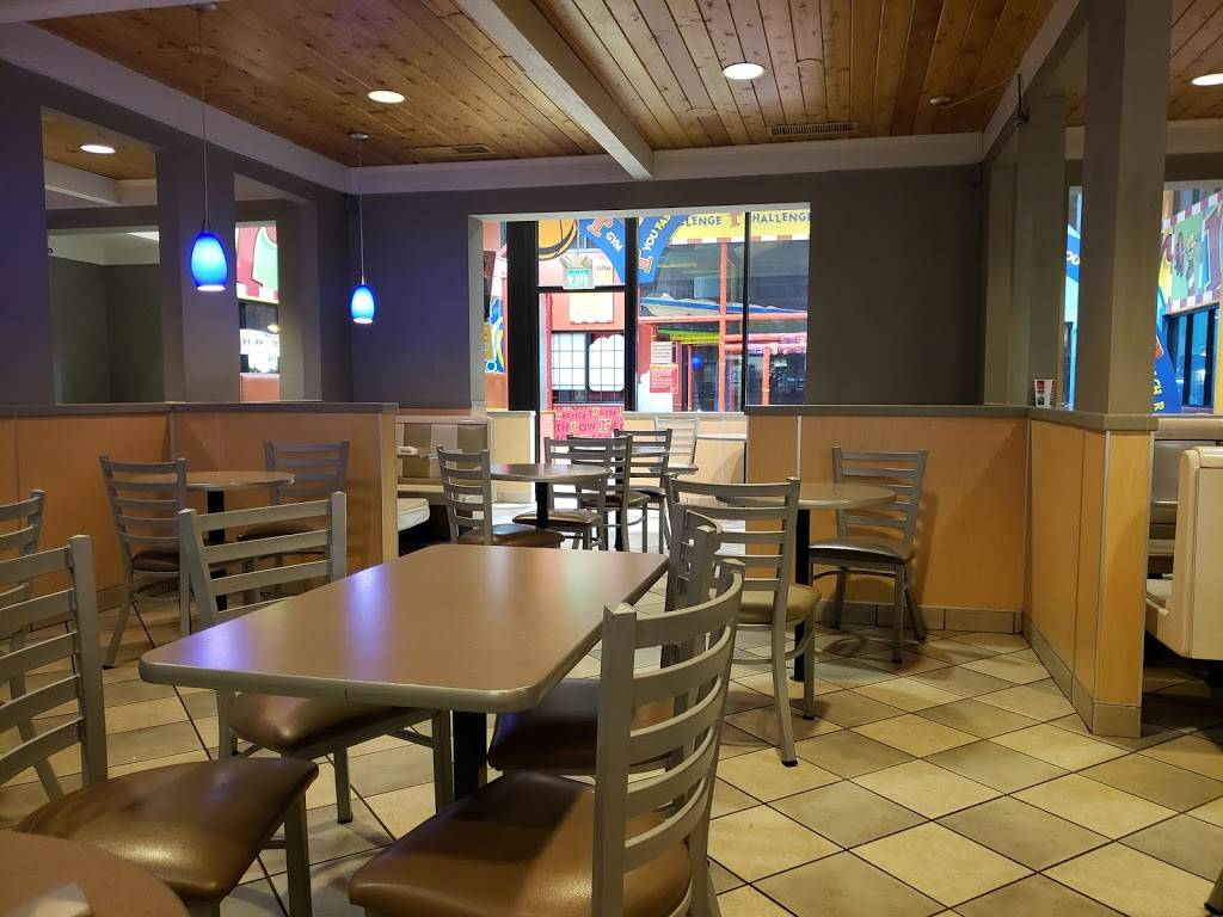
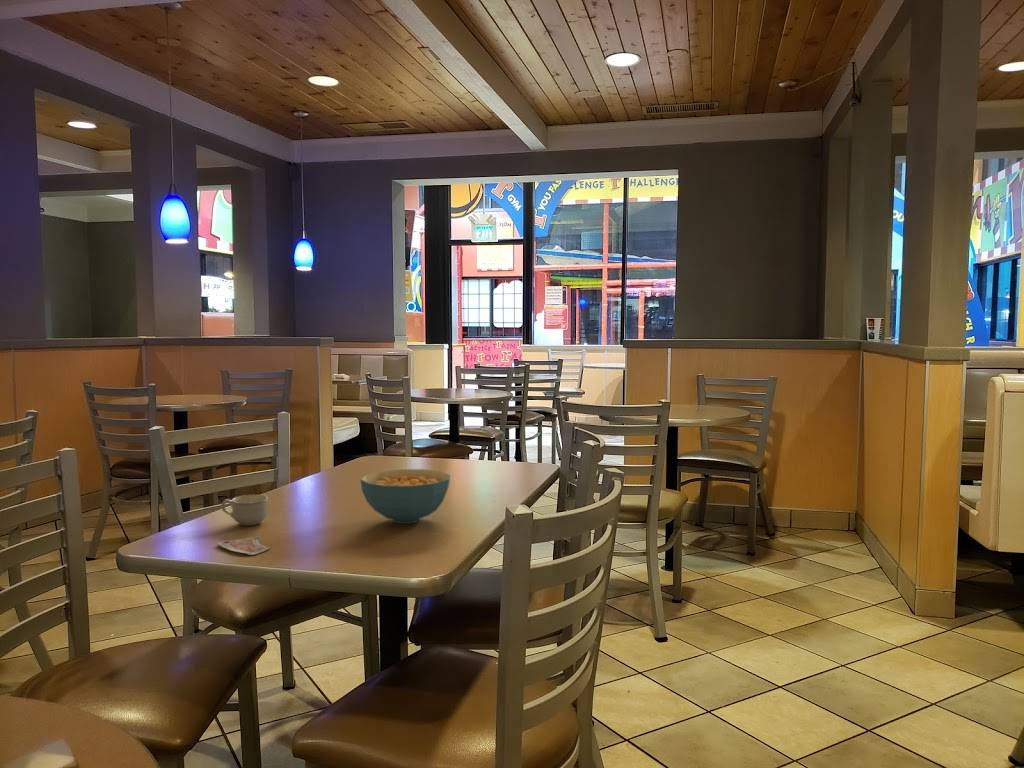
+ cereal bowl (406, 498)
+ paper cup (244, 543)
+ cup (245, 510)
